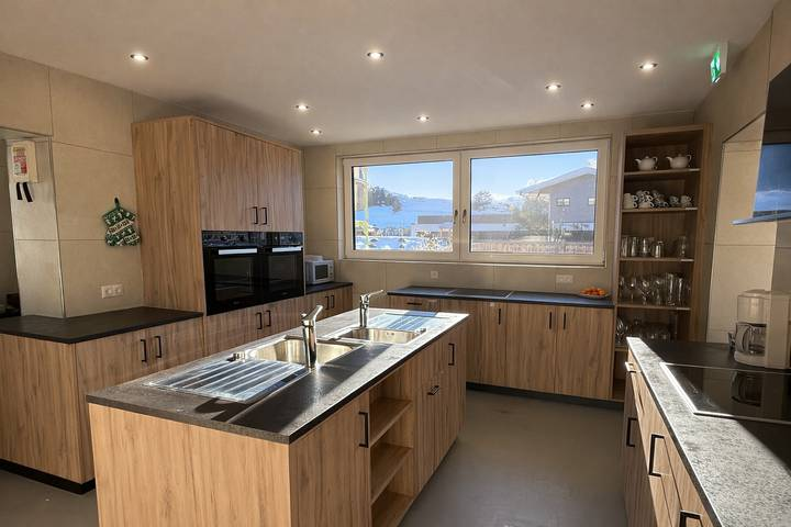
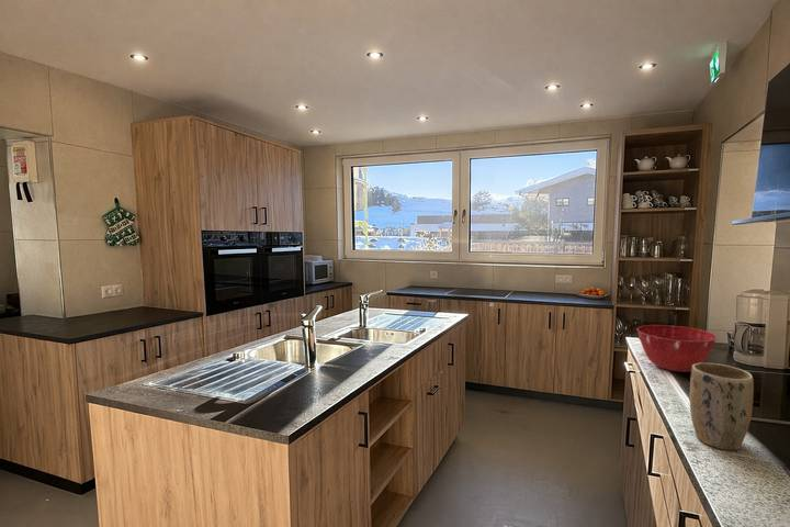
+ mixing bowl (674, 349)
+ plant pot (719, 405)
